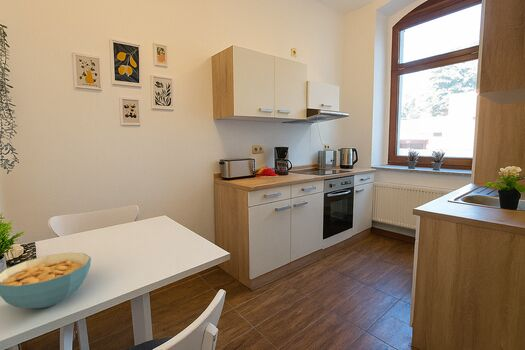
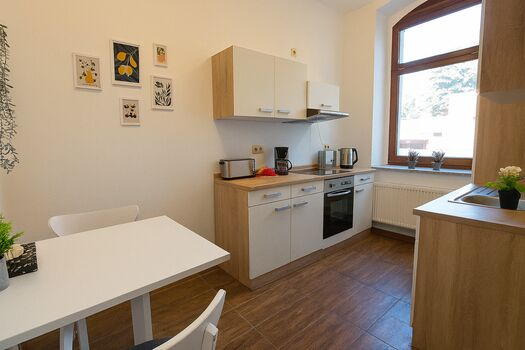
- cereal bowl (47, 284)
